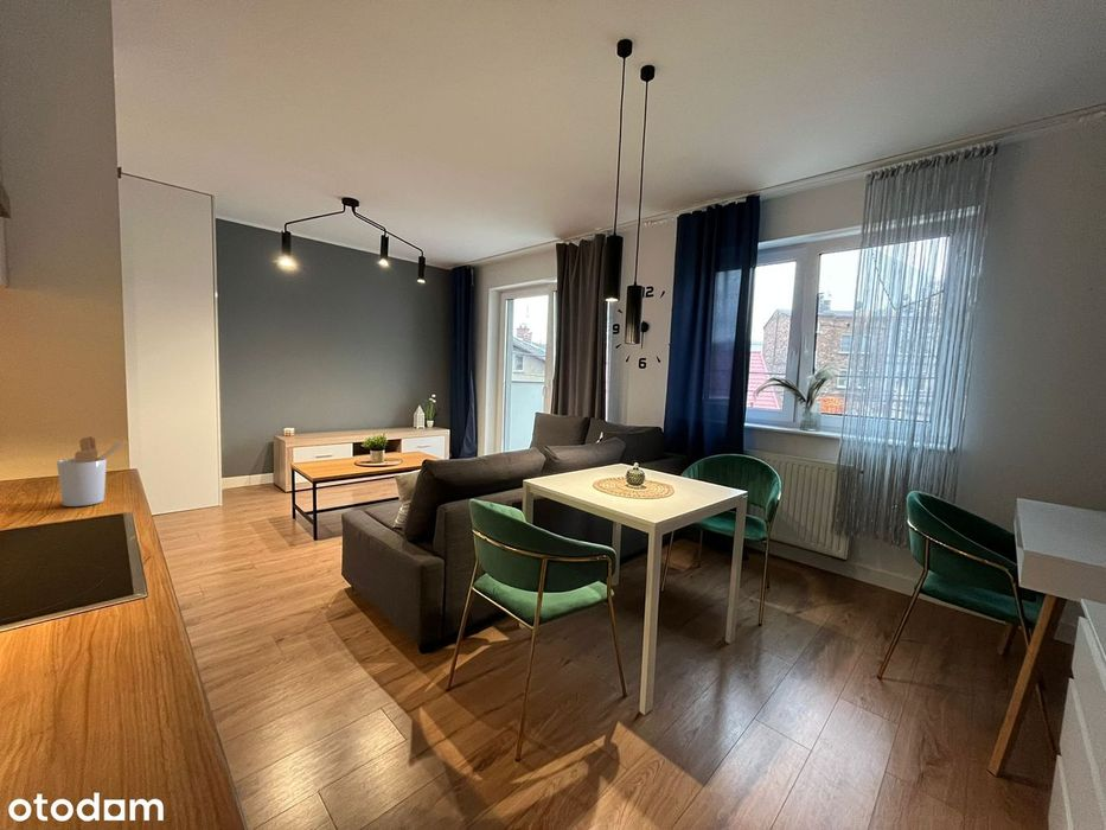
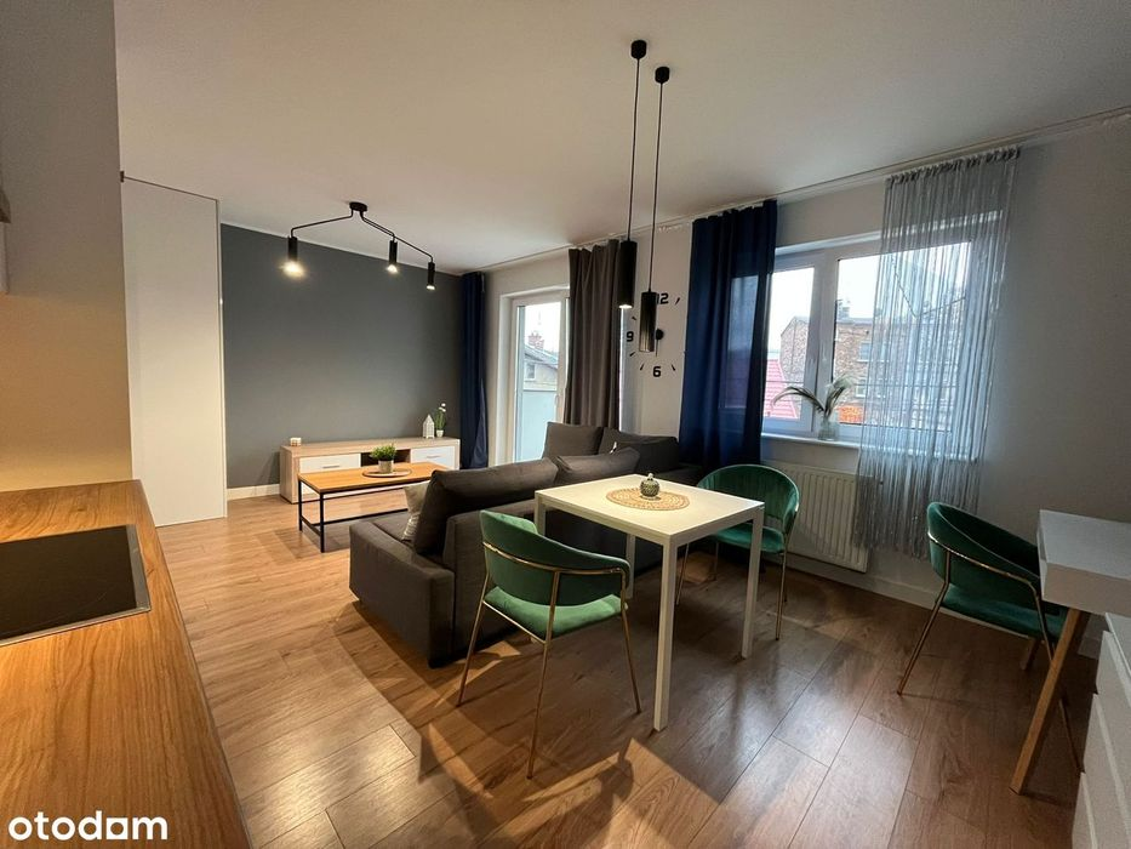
- utensil holder (95, 470)
